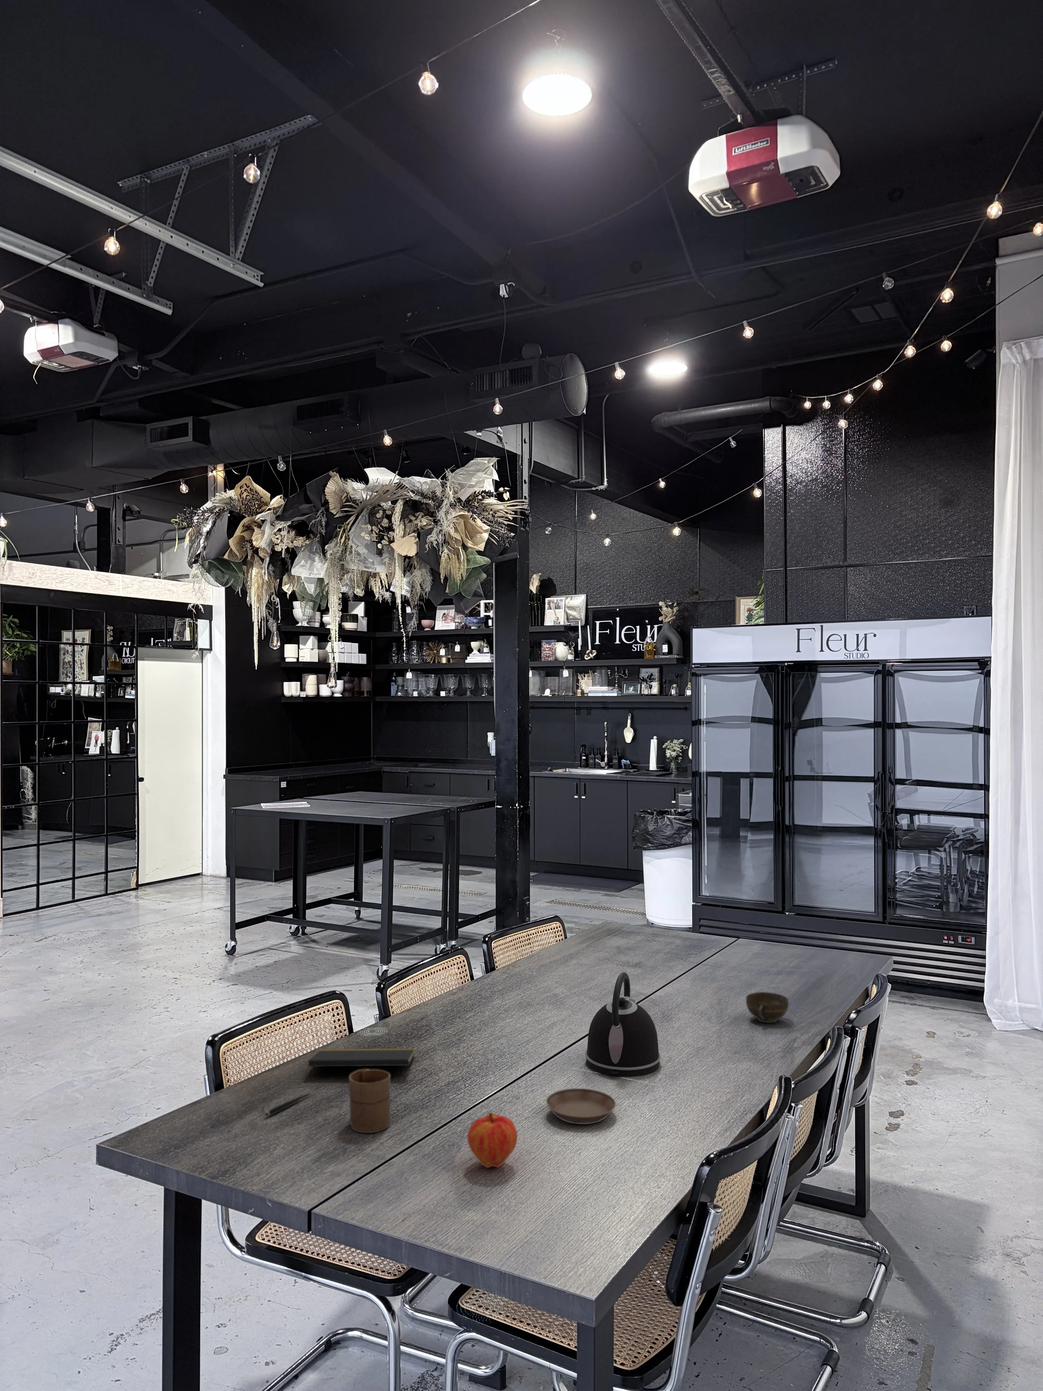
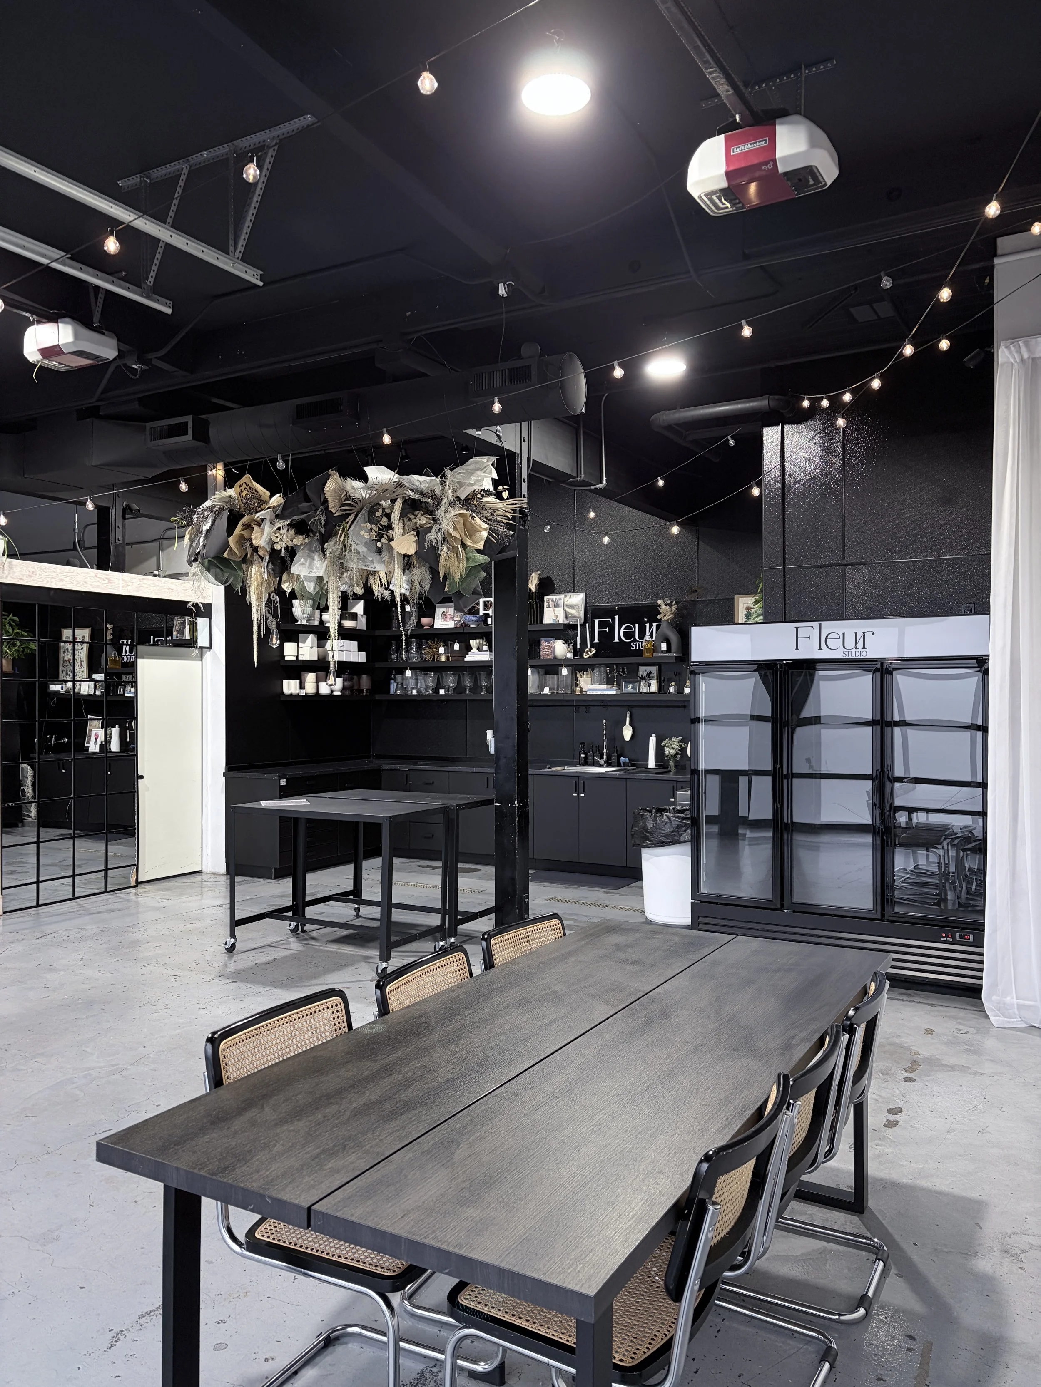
- saucer (581, 1107)
- cup (766, 1010)
- notepad (364, 1057)
- cup (369, 1099)
- kettle (622, 1018)
- pen (288, 1103)
- fruit (492, 1138)
